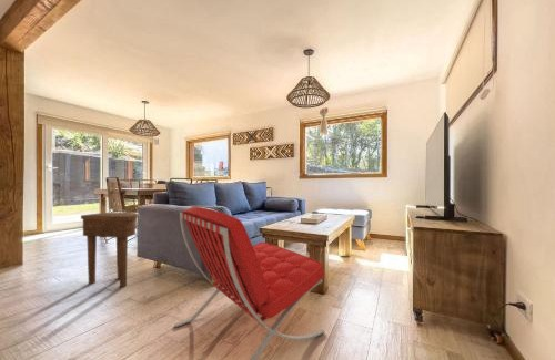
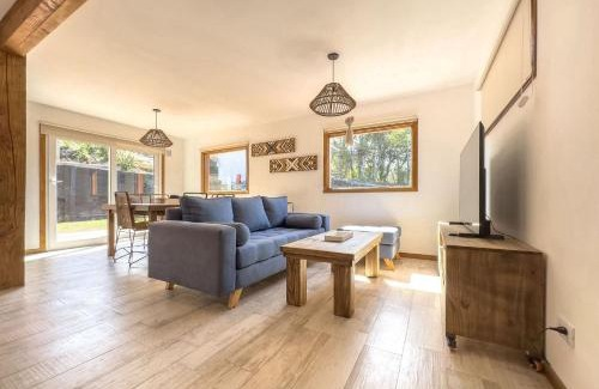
- lounge chair (248, 267)
- side table (117, 248)
